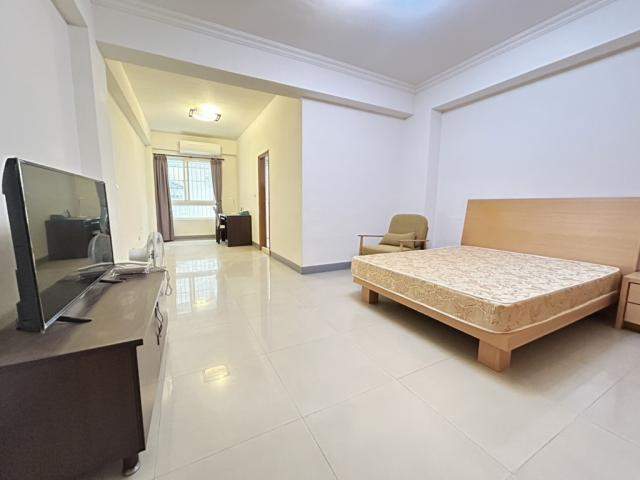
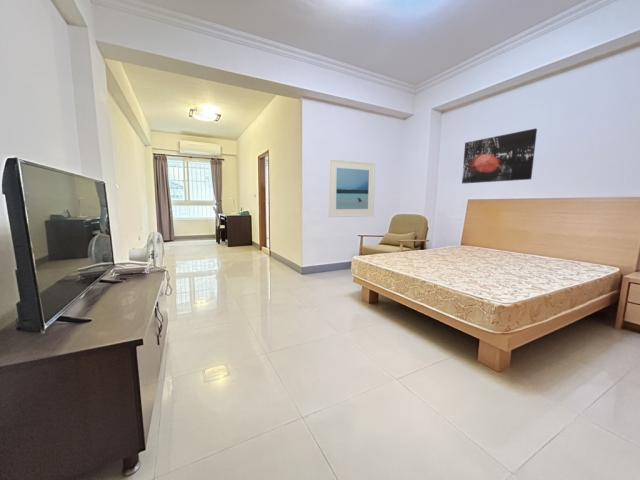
+ wall art (495, 159)
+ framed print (352, 189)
